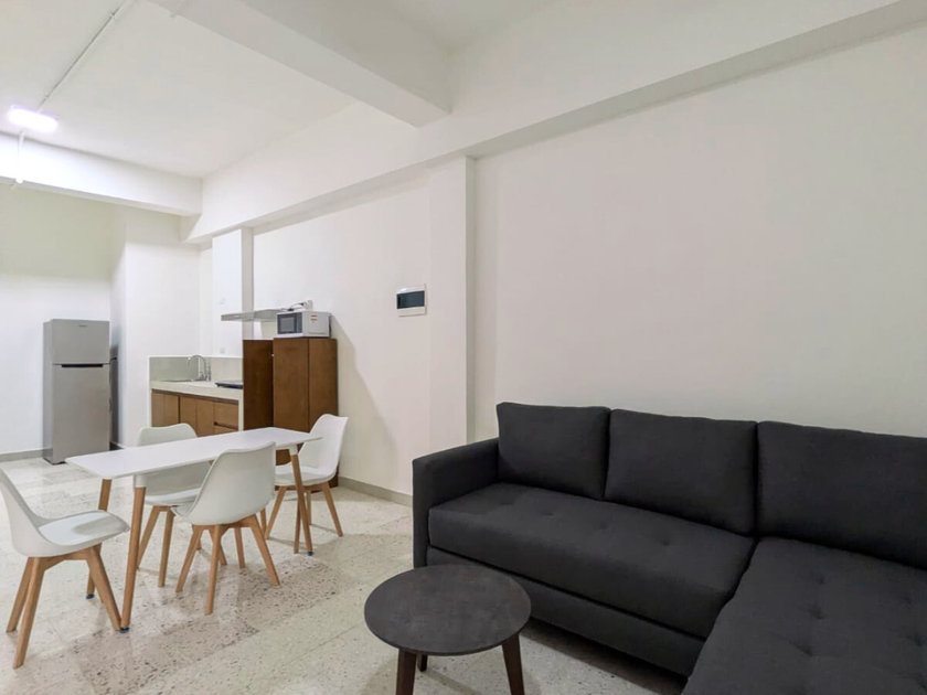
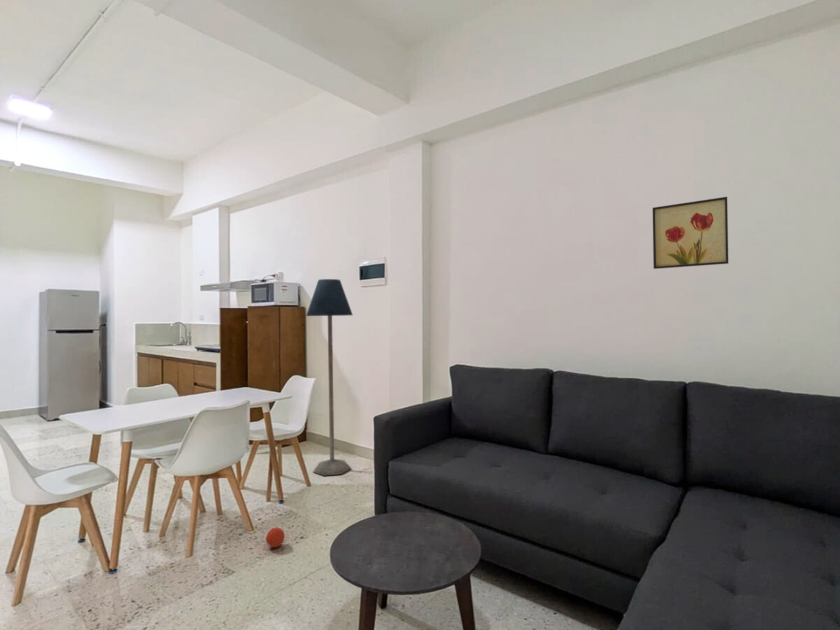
+ floor lamp (331, 374)
+ wall art (689, 234)
+ ball (275, 537)
